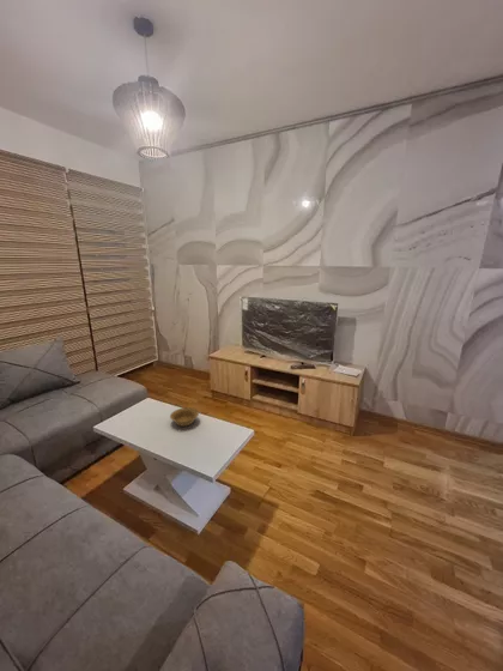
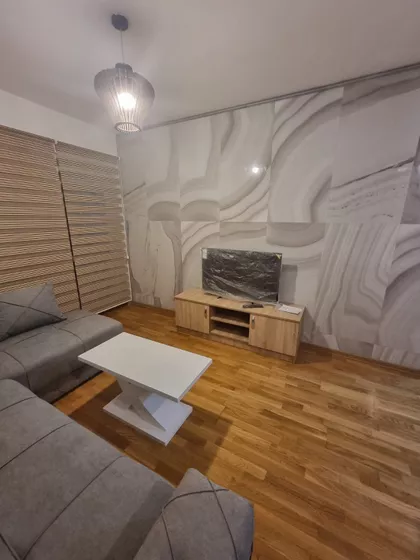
- bowl (184, 418)
